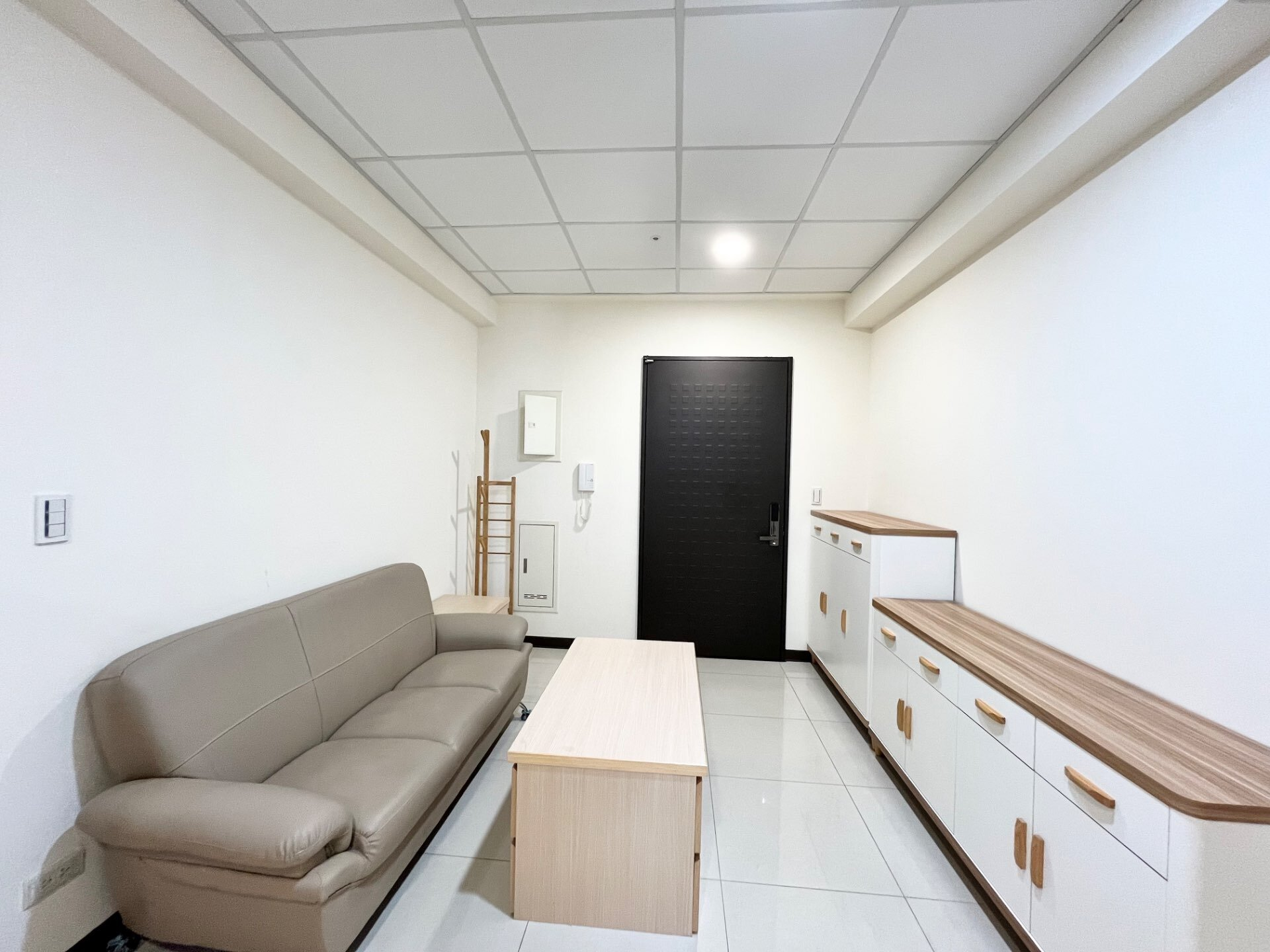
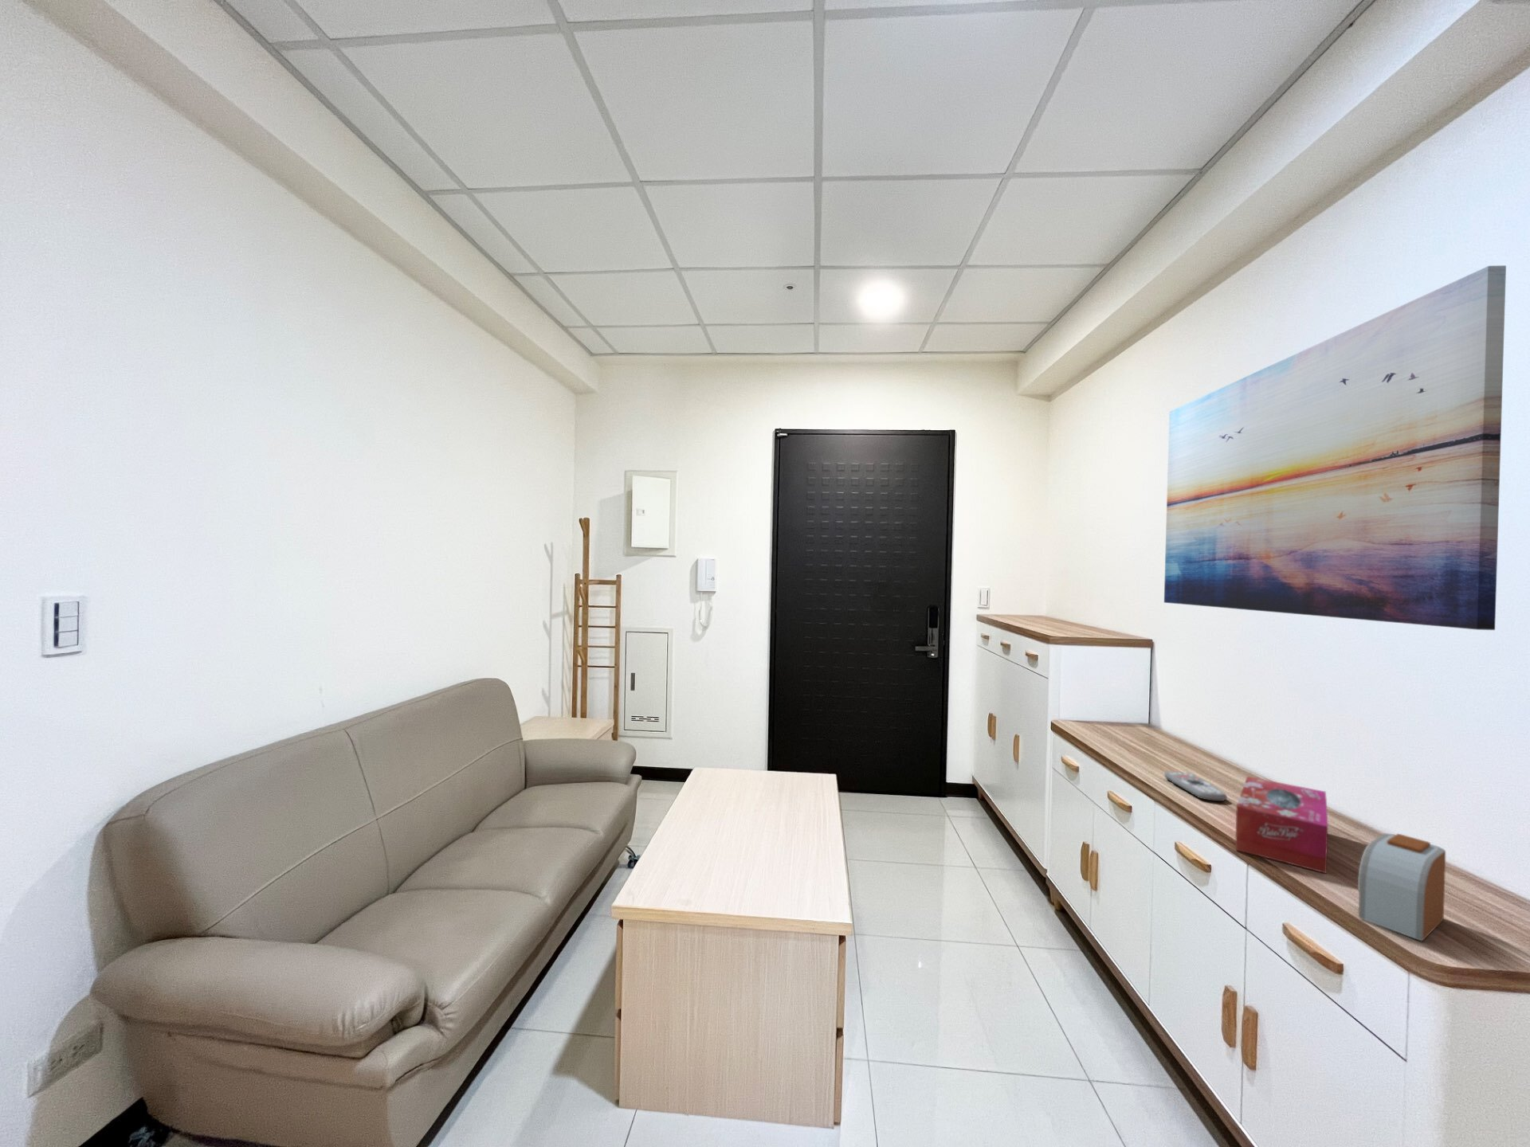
+ alarm clock (1402, 881)
+ wall art (1282, 487)
+ tissue box (1282, 819)
+ remote control (1195, 787)
